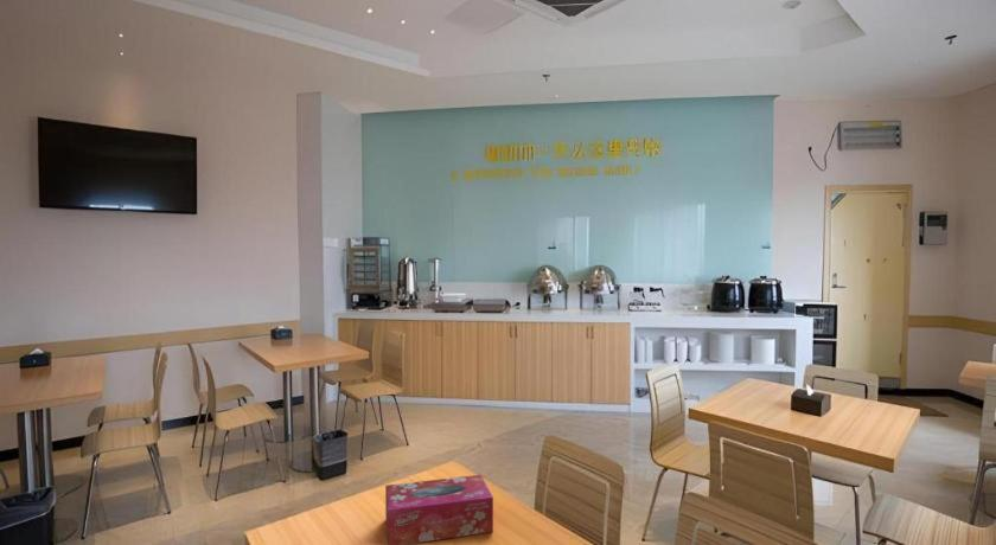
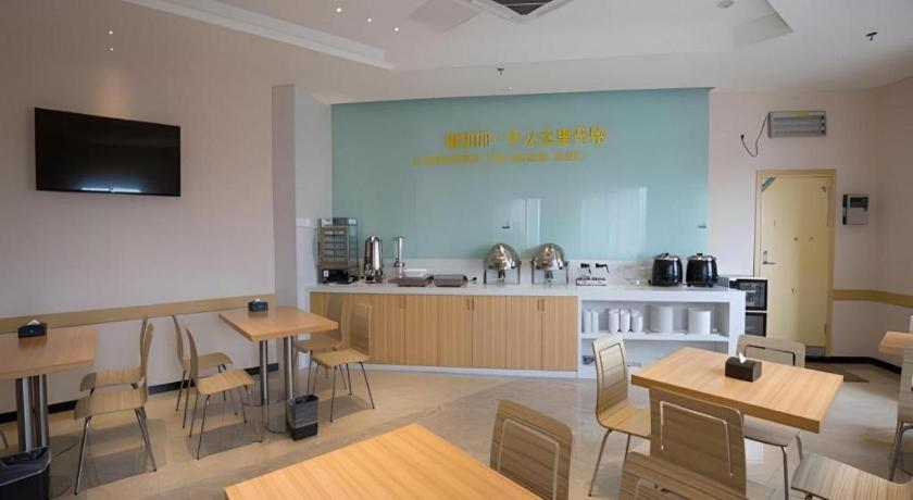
- tissue box (438, 507)
